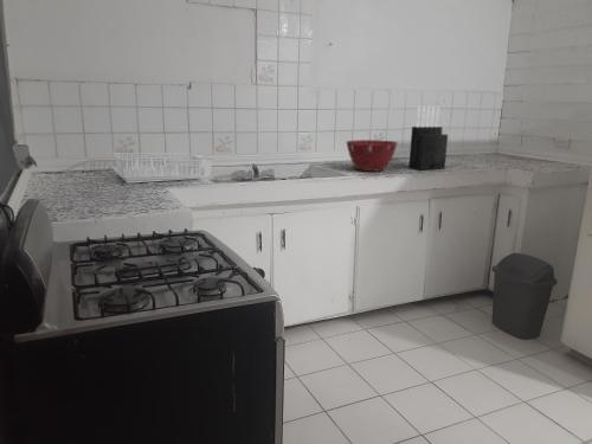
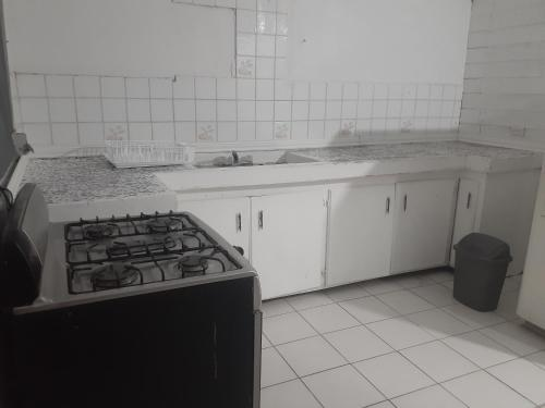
- knife block (430, 137)
- mixing bowl (371, 155)
